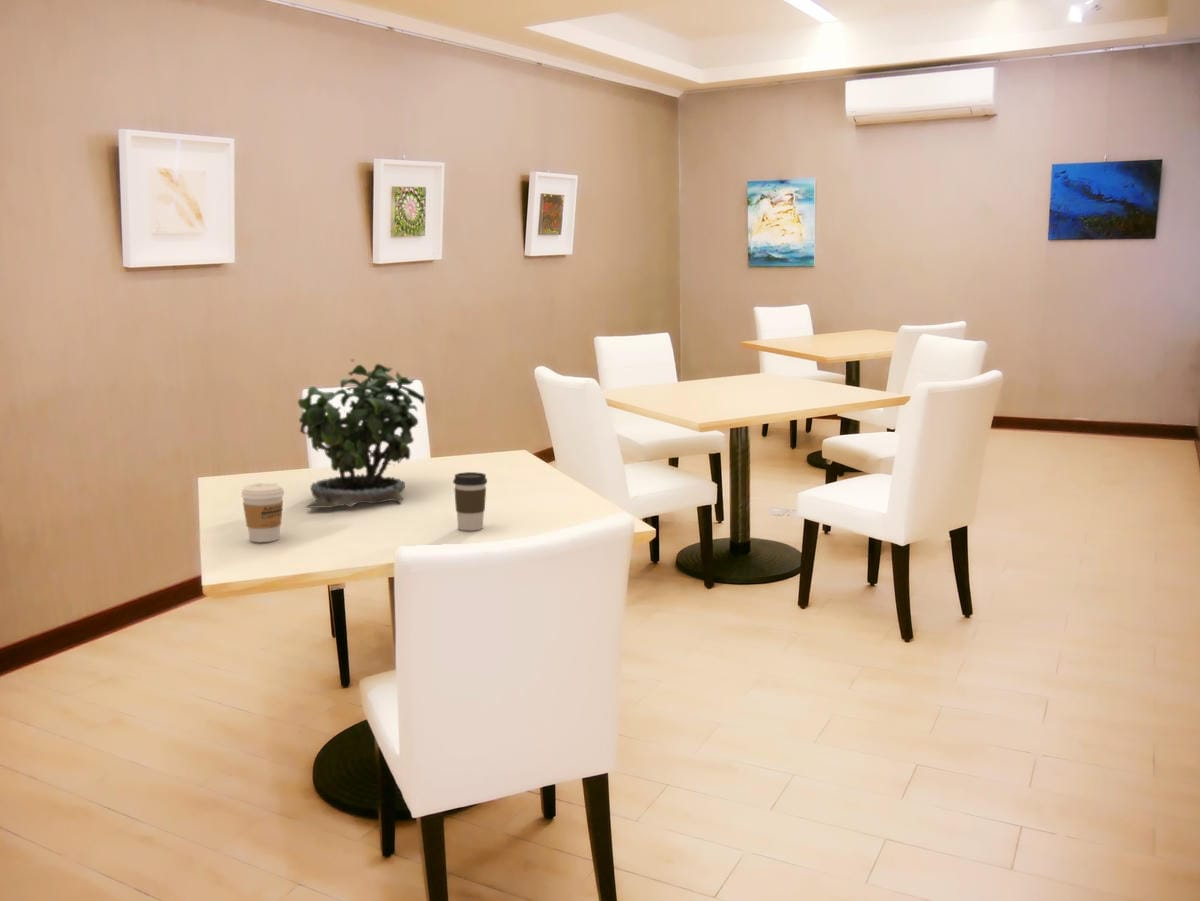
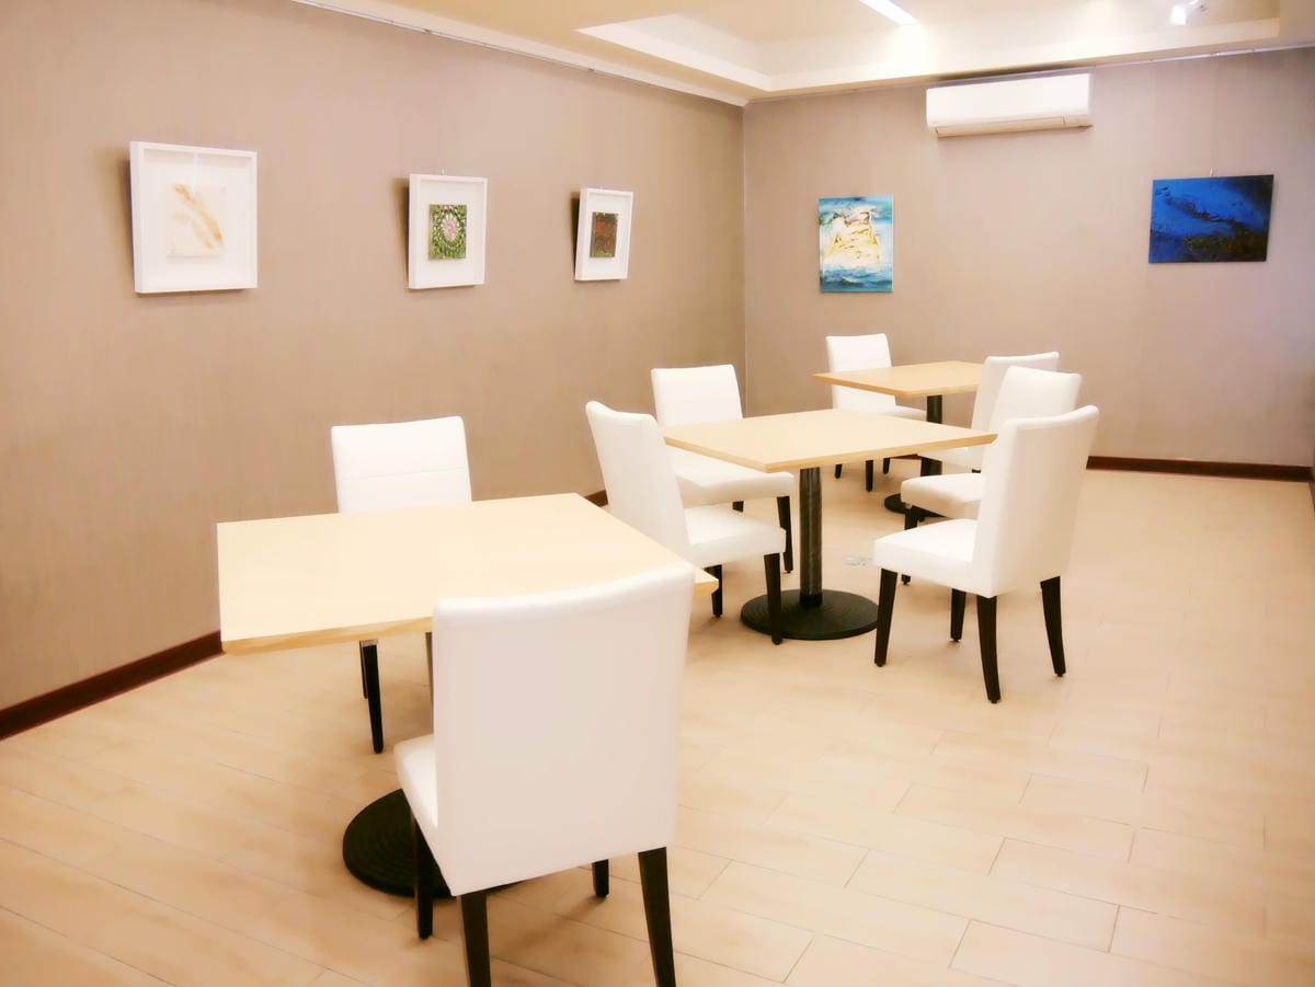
- potted plant (362, 427)
- coffee cup (470, 501)
- coffee cup (263, 512)
